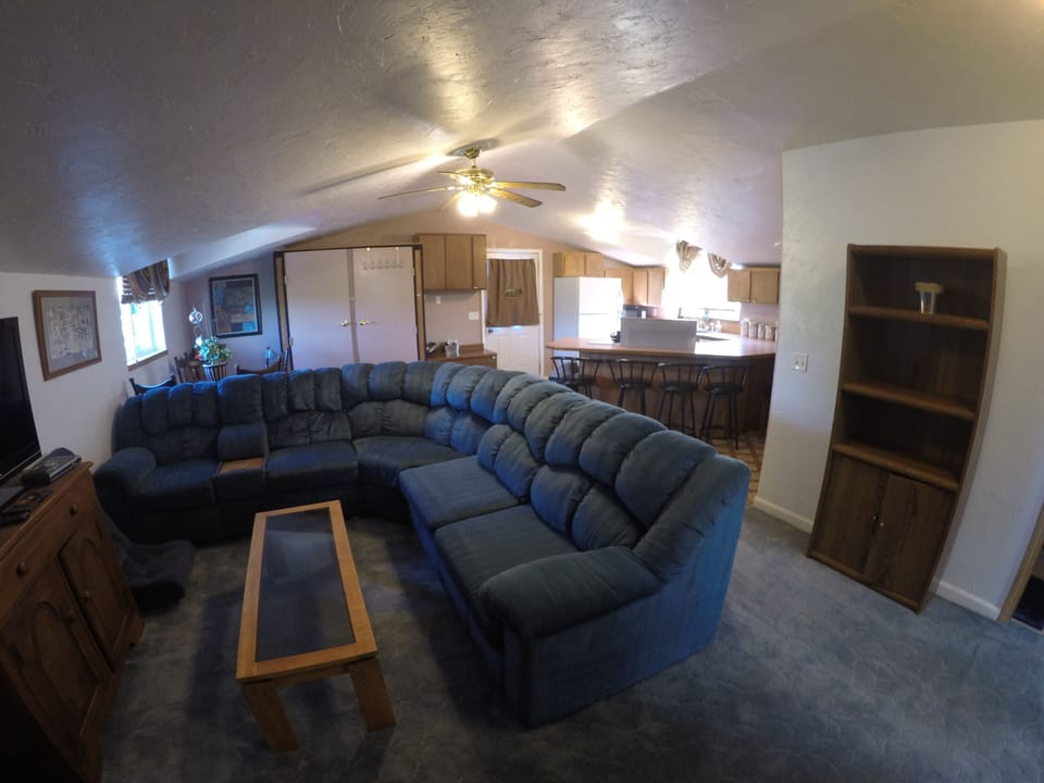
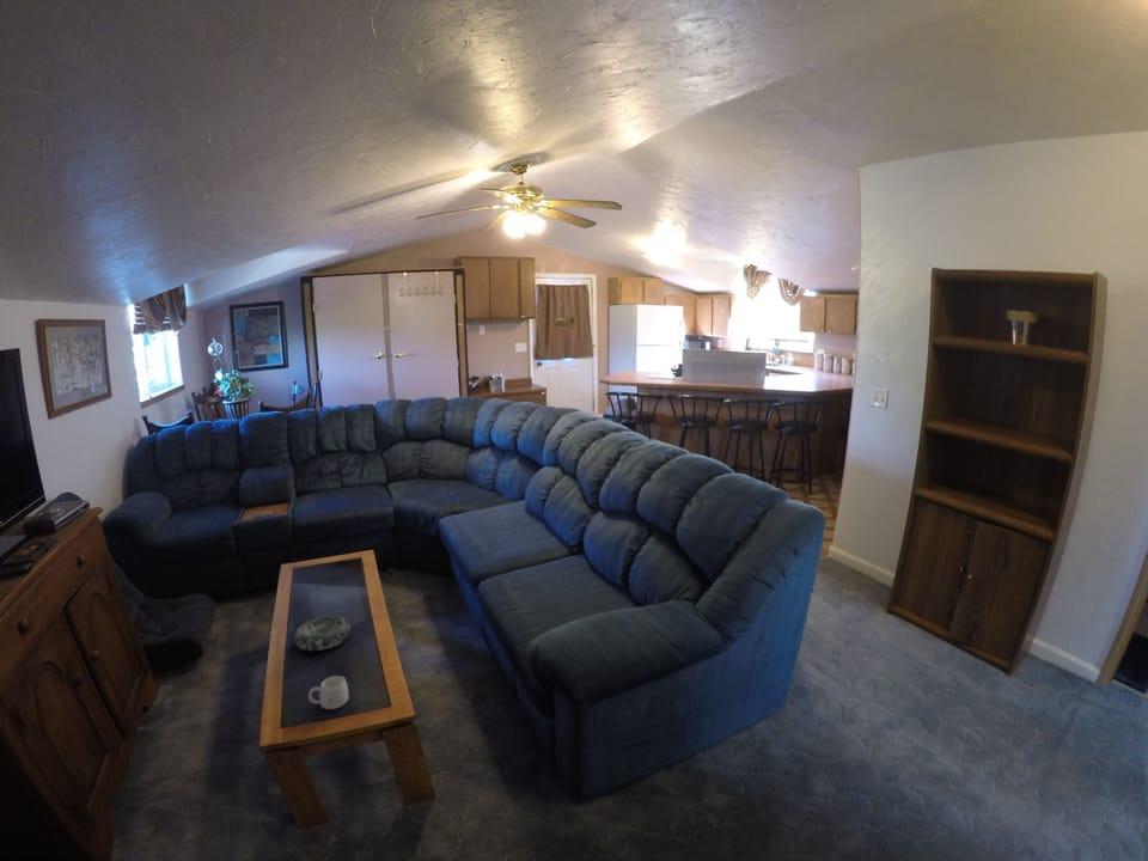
+ decorative bowl (322, 633)
+ mug (328, 692)
